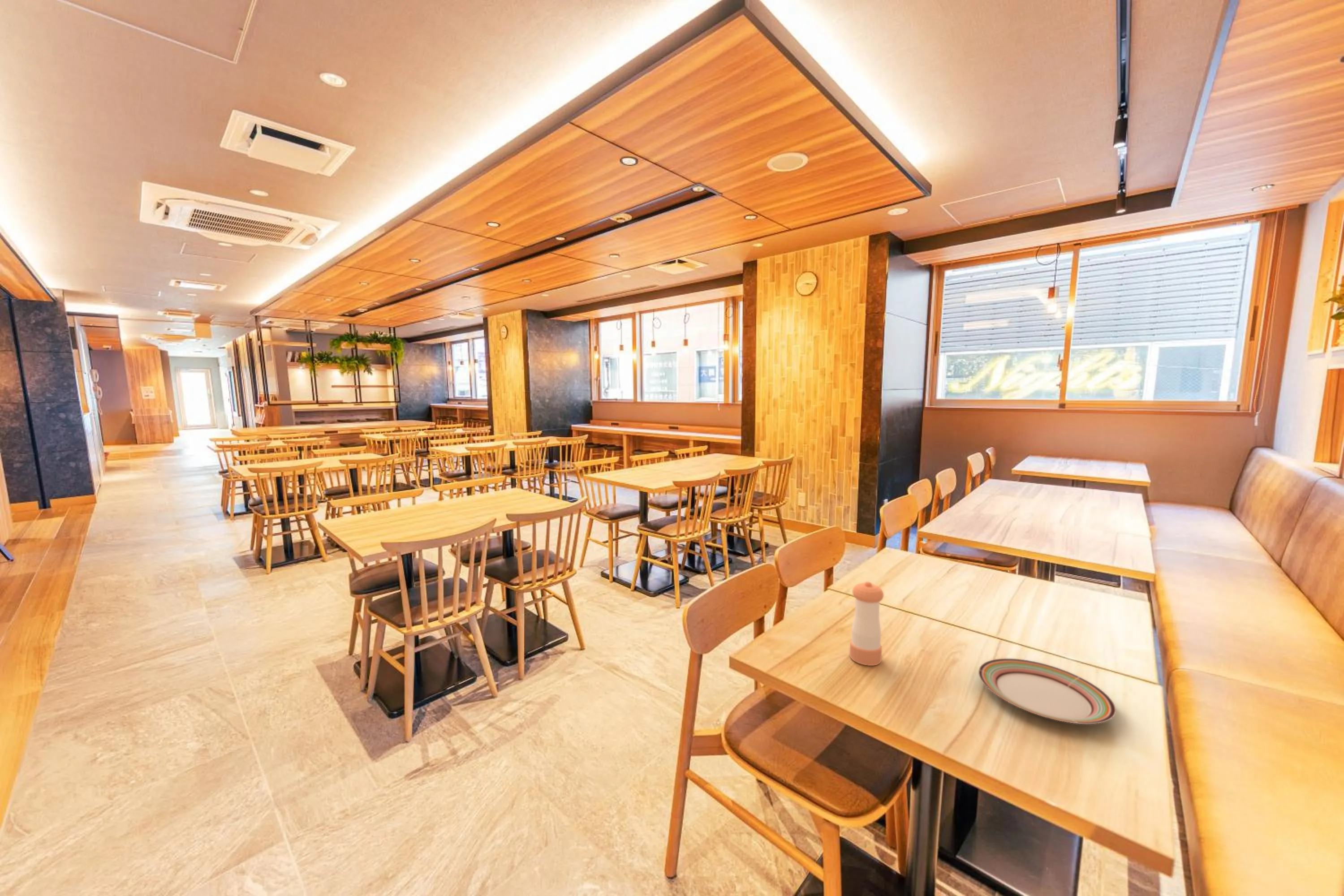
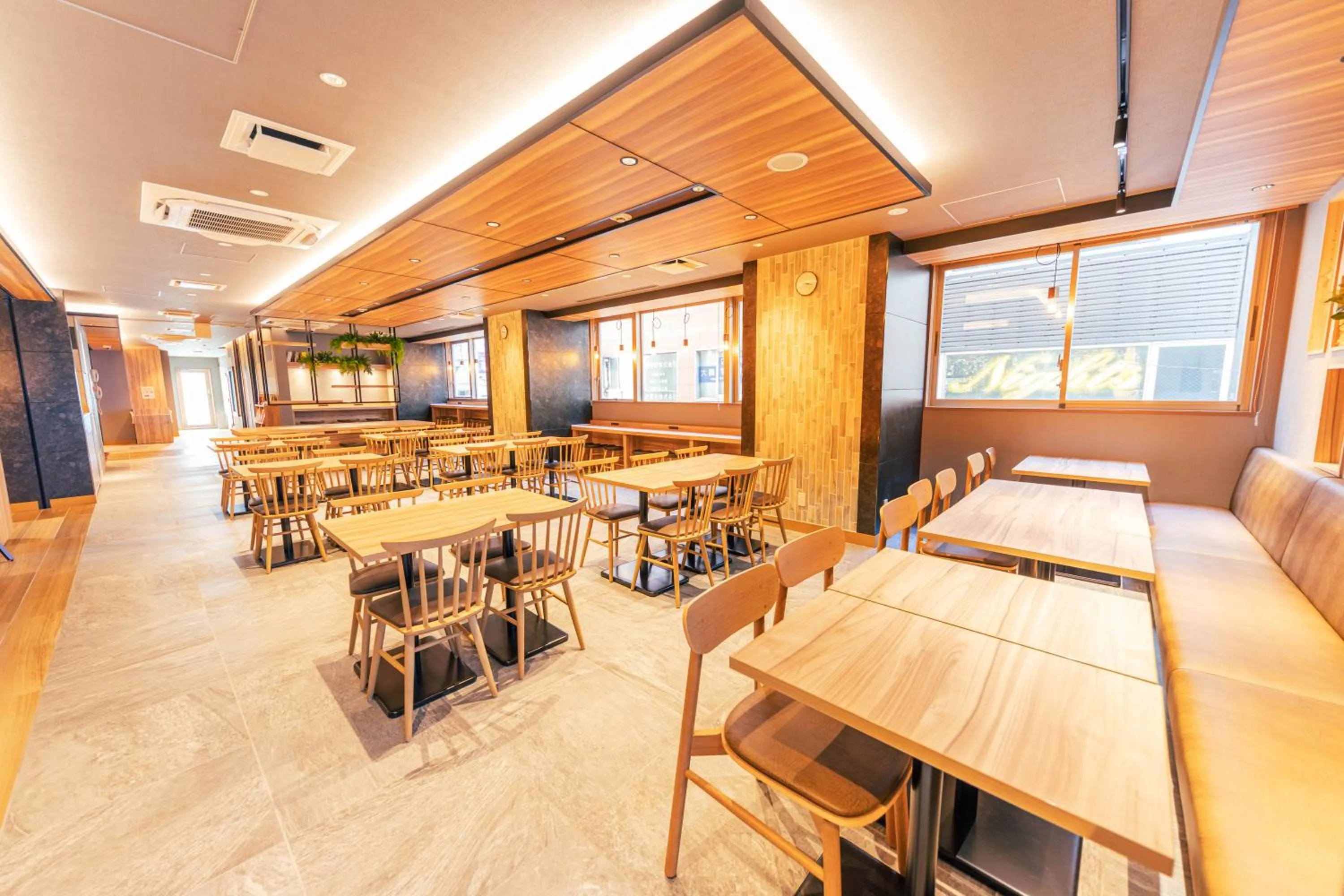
- plate (1042, 692)
- pepper shaker (866, 620)
